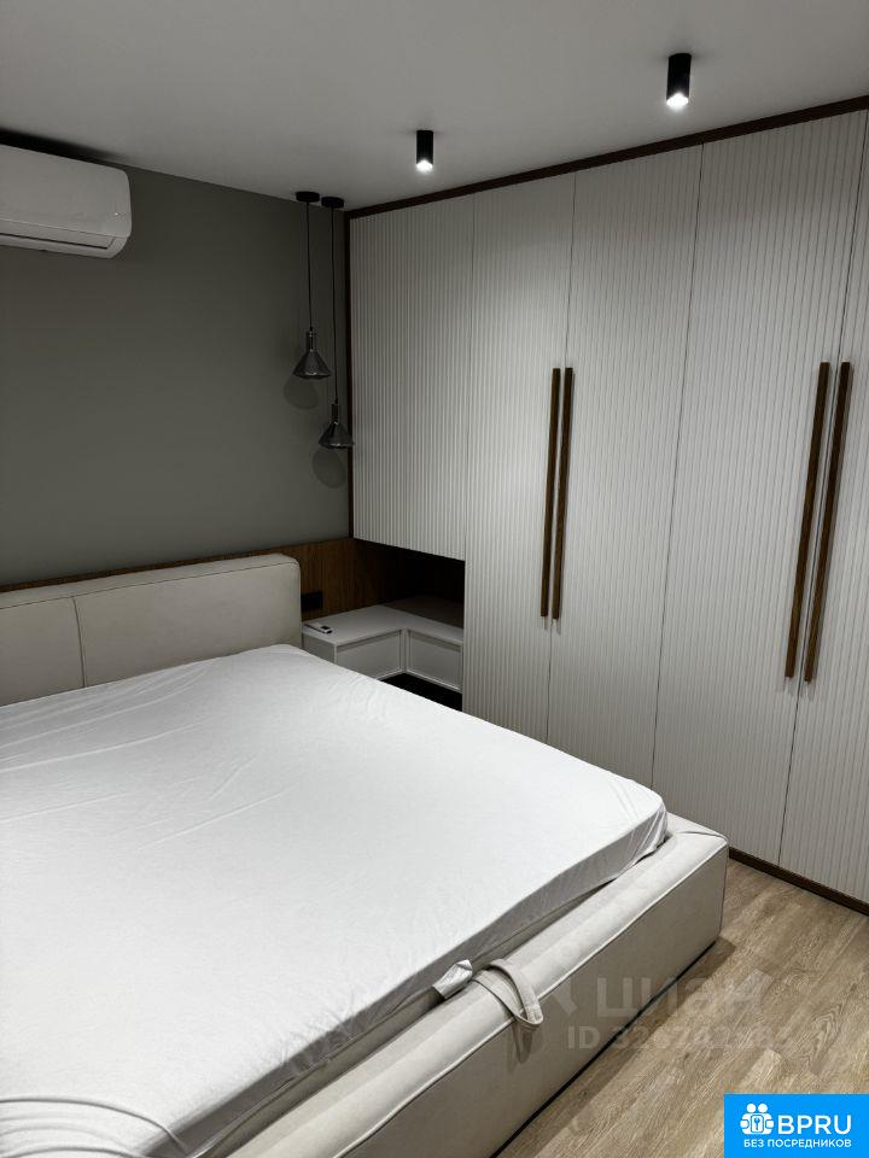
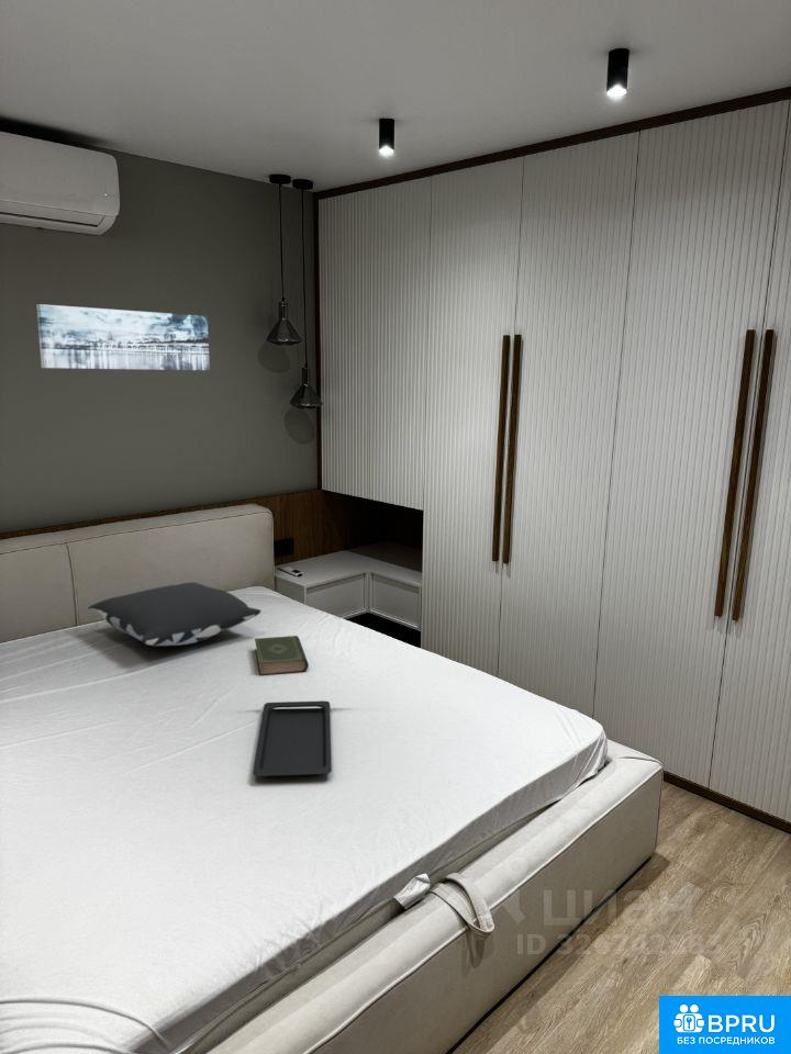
+ book (280, 653)
+ serving tray (294, 738)
+ wall art (130, 339)
+ pillow (174, 610)
